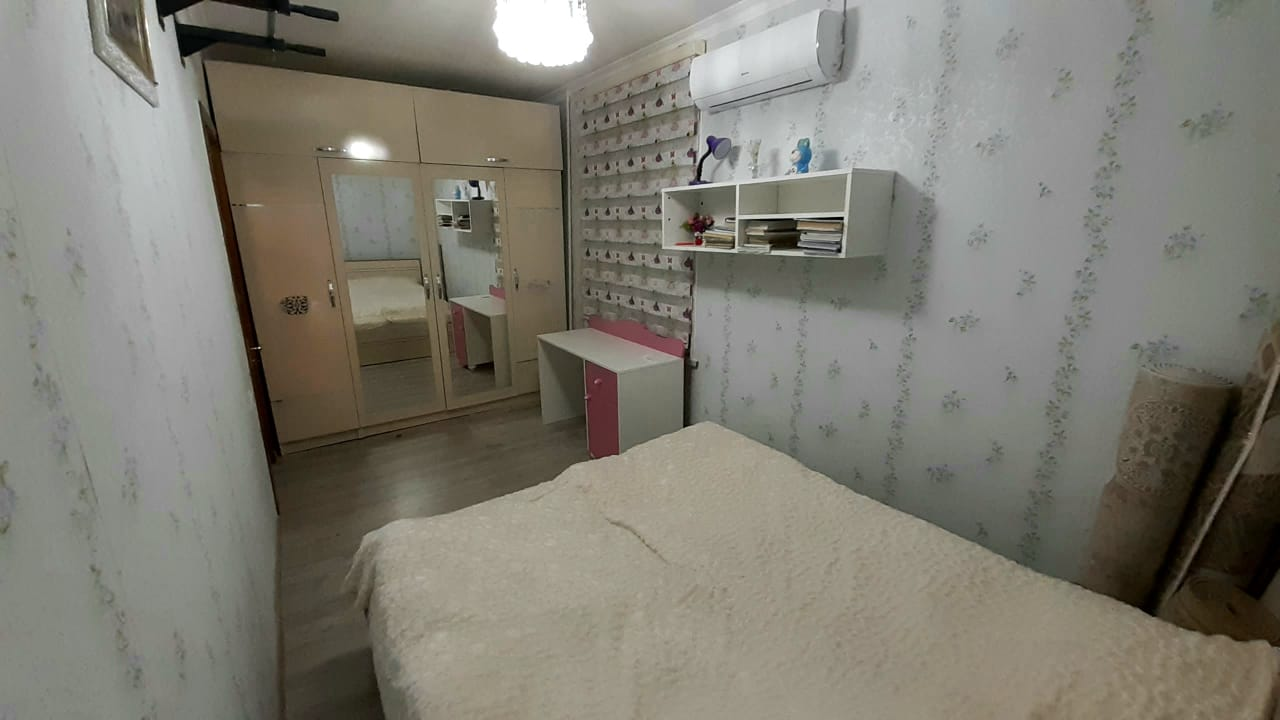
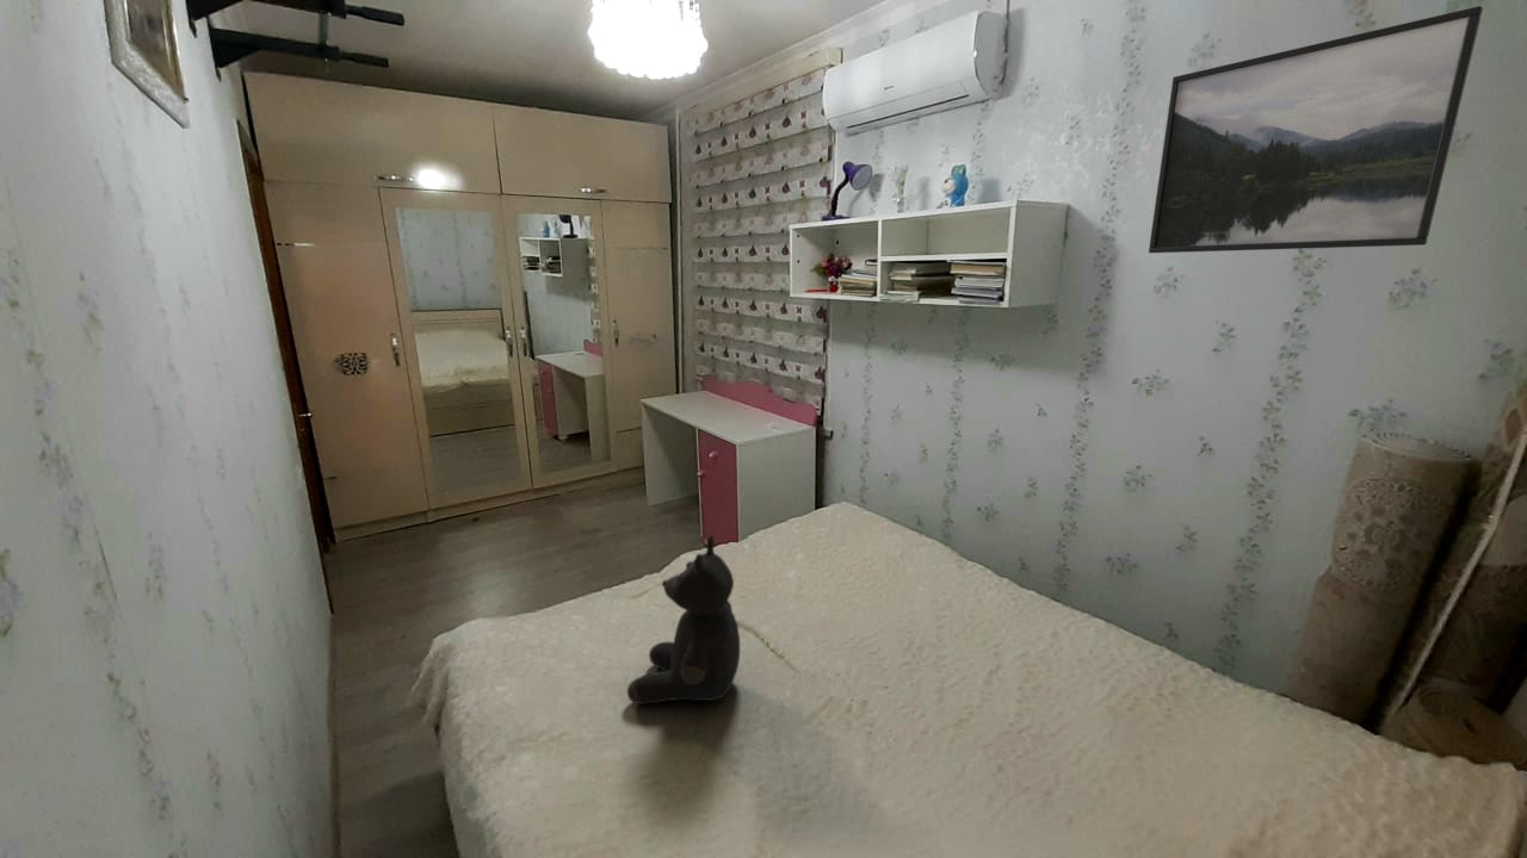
+ teddy bear (685, 617)
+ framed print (1285, 151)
